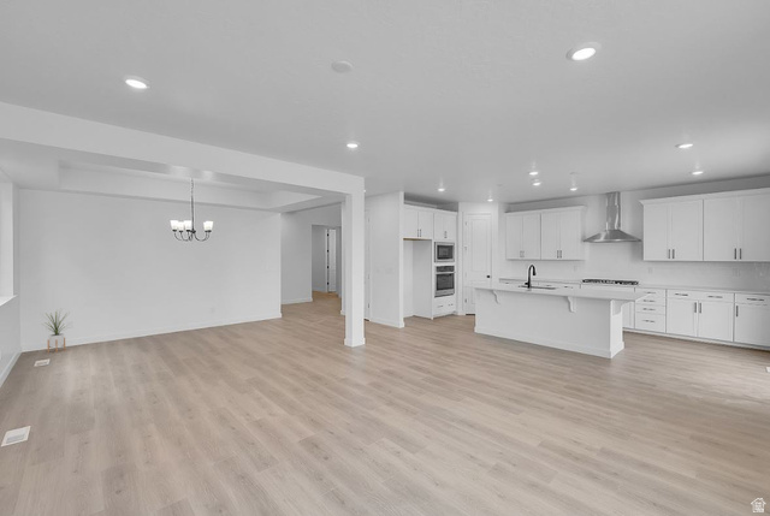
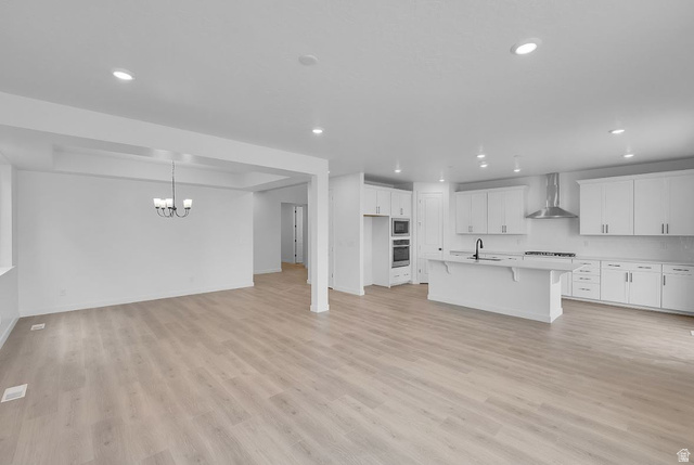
- house plant (57, 328)
